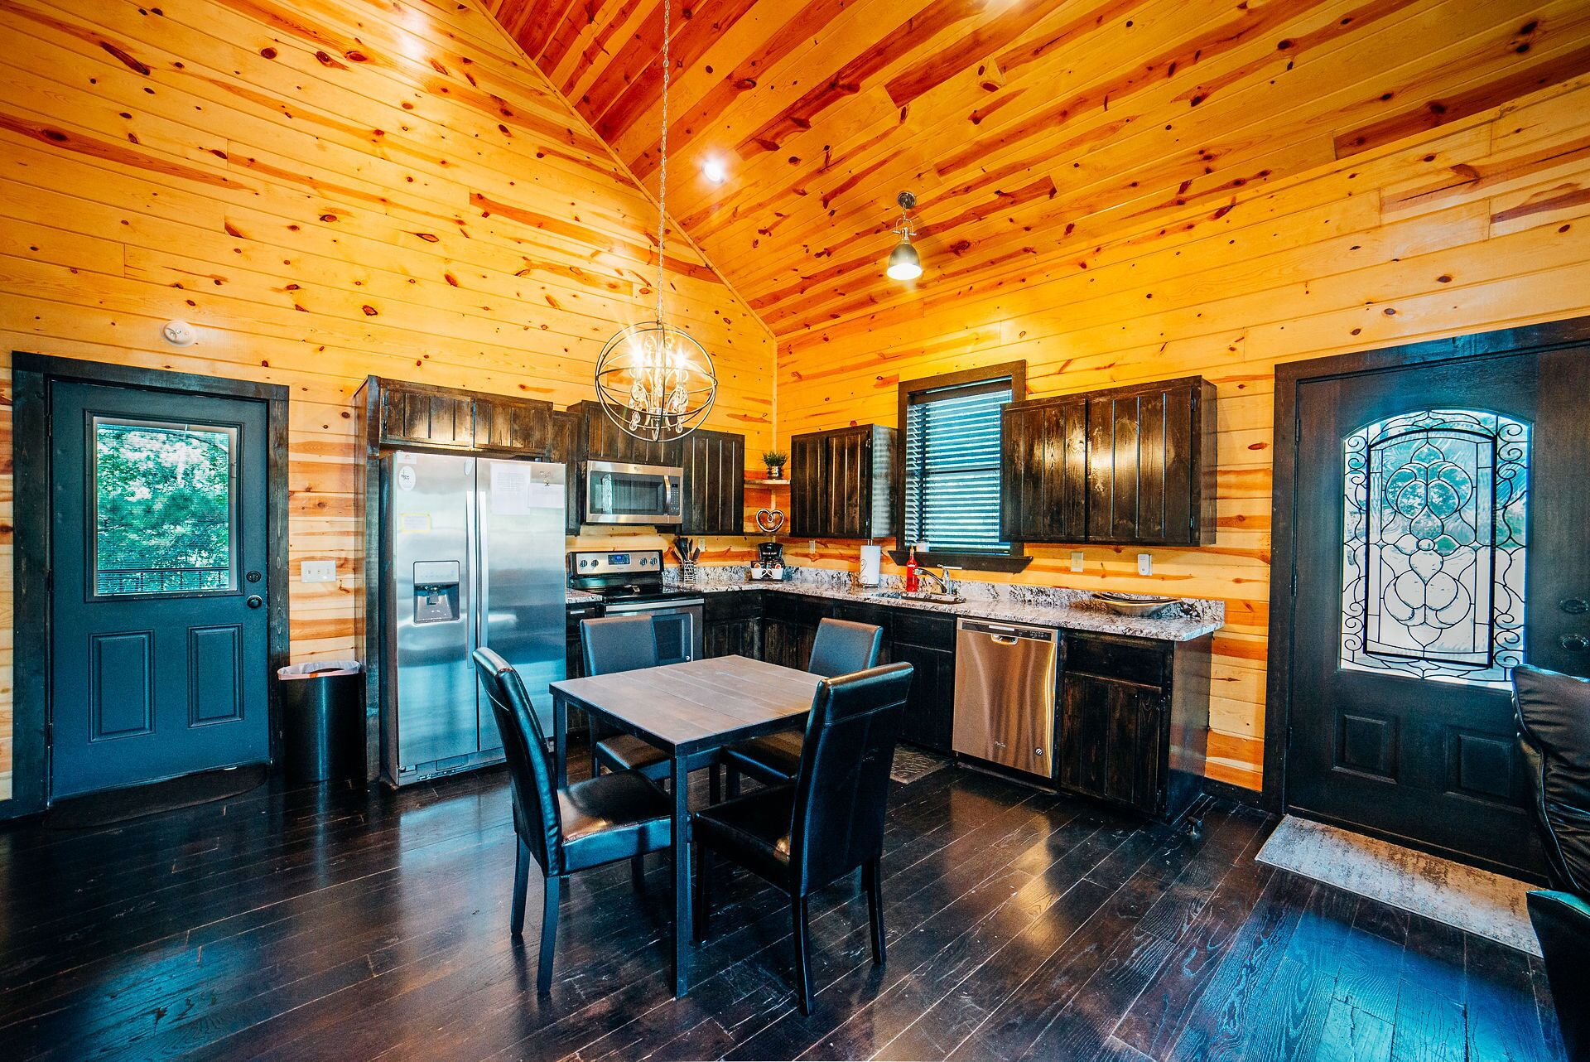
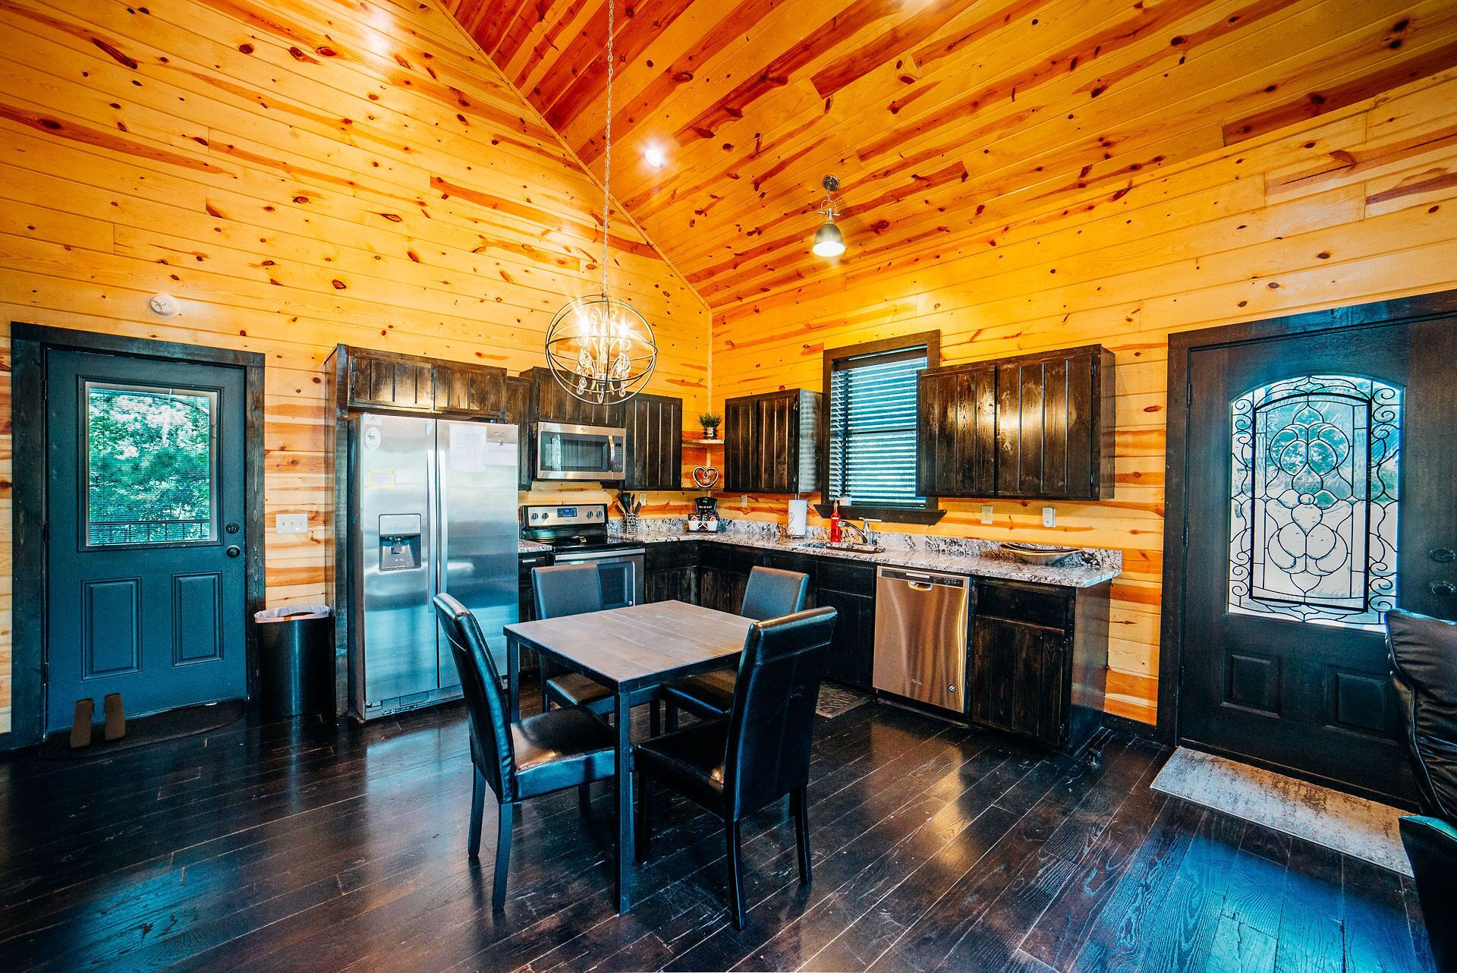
+ boots (94, 717)
